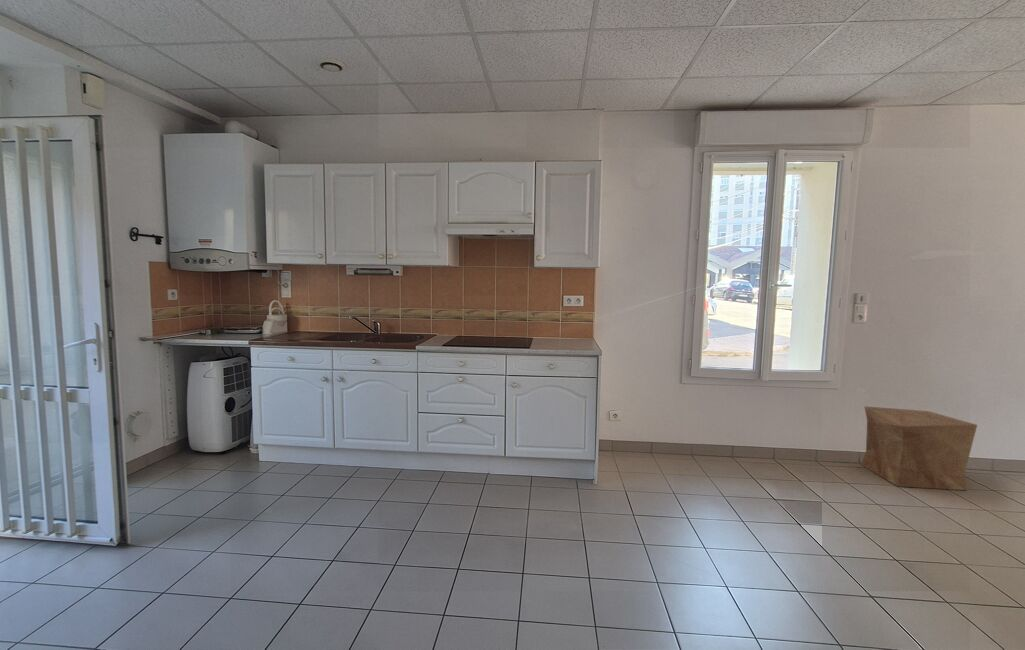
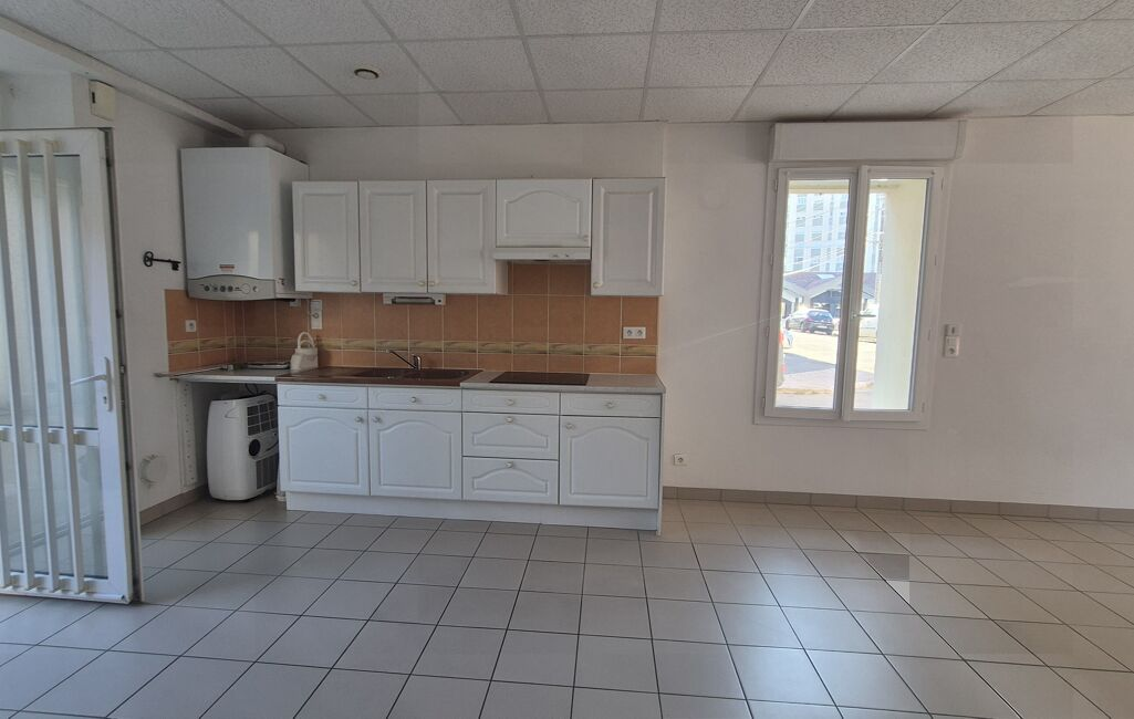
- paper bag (913, 446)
